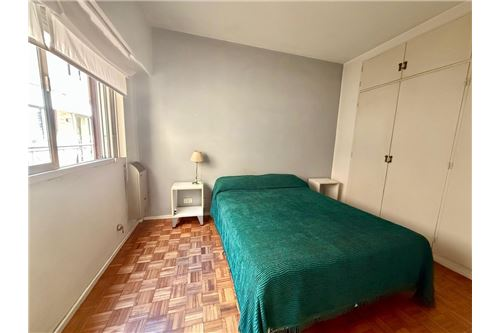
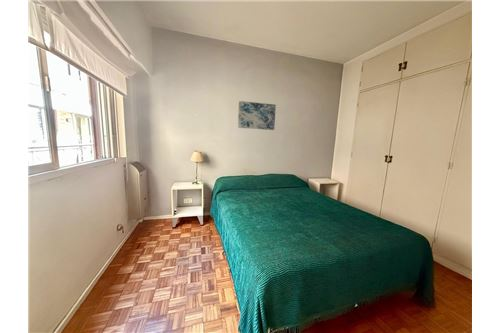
+ wall art (257, 116)
